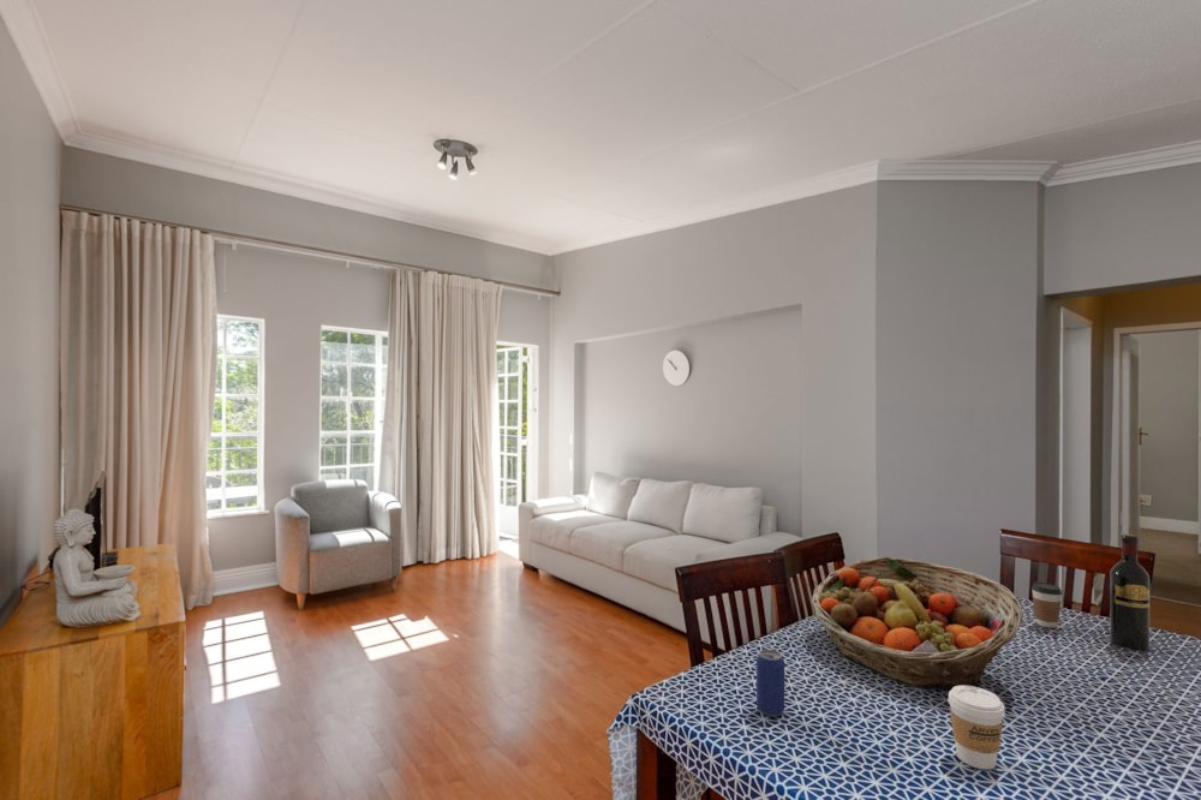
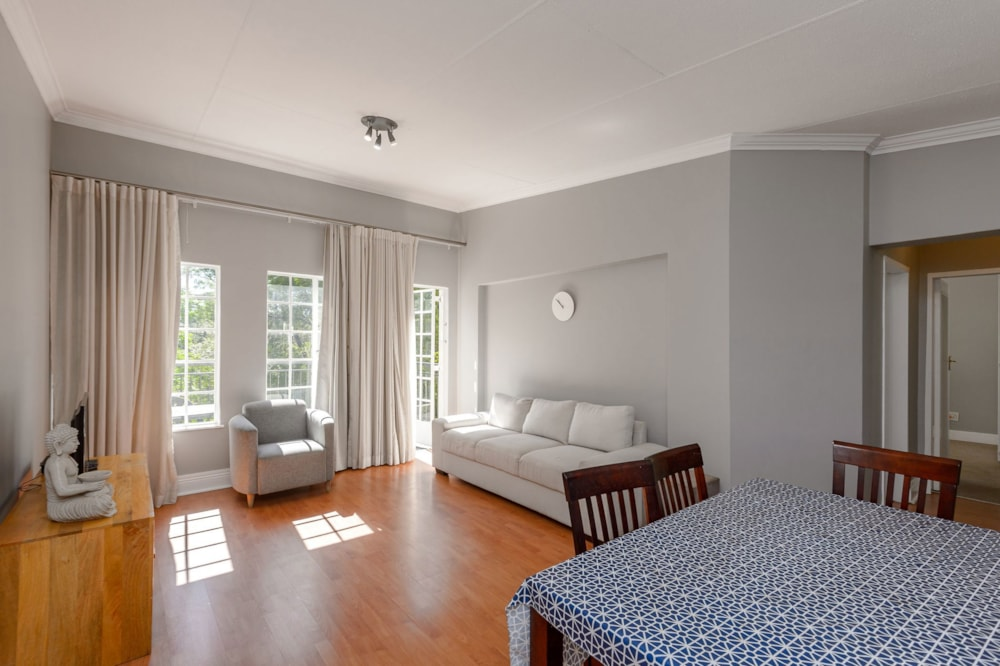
- beverage can (770, 681)
- fruit basket (907, 616)
- coffee cup (975, 726)
- wine bottle (1129, 589)
- coffee cup (1046, 604)
